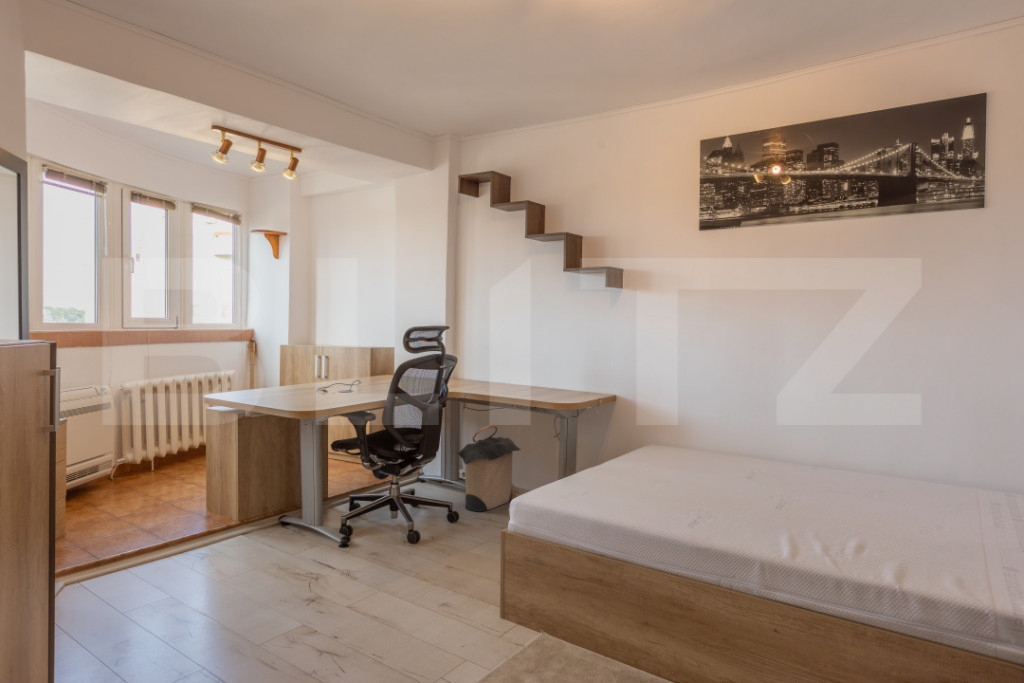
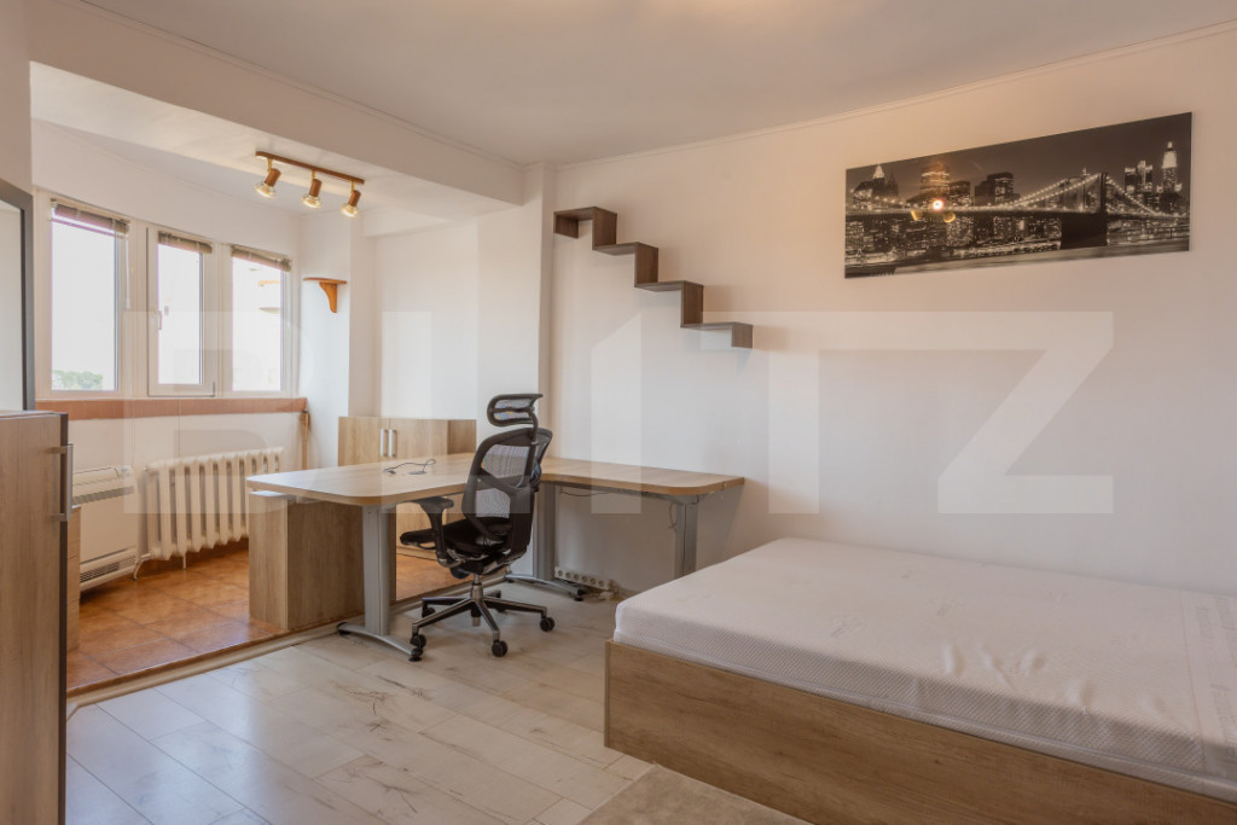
- laundry hamper (489, 463)
